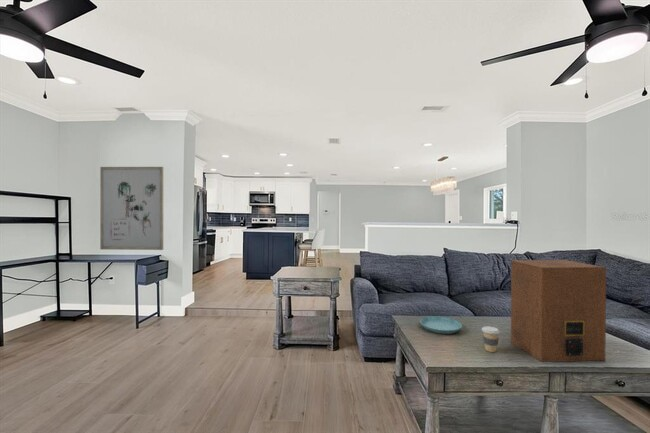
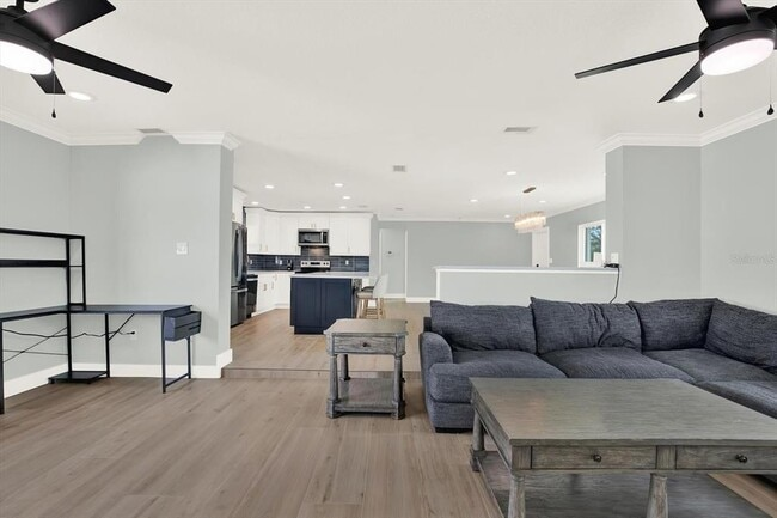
- coffee cup (490, 339)
- saucer (440, 325)
- wall art (131, 208)
- speaker (553, 306)
